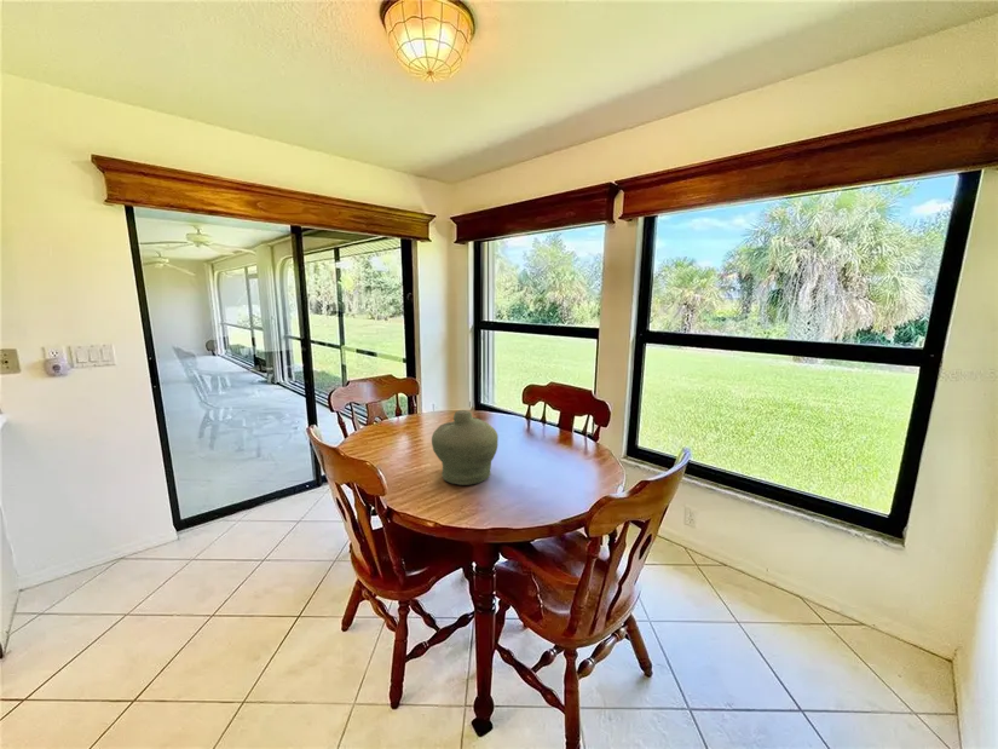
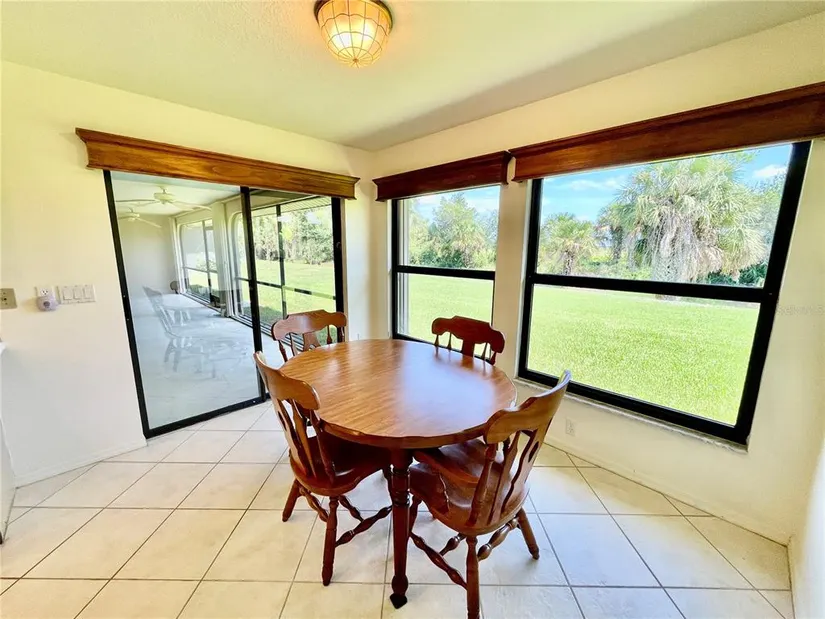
- jar (465, 443)
